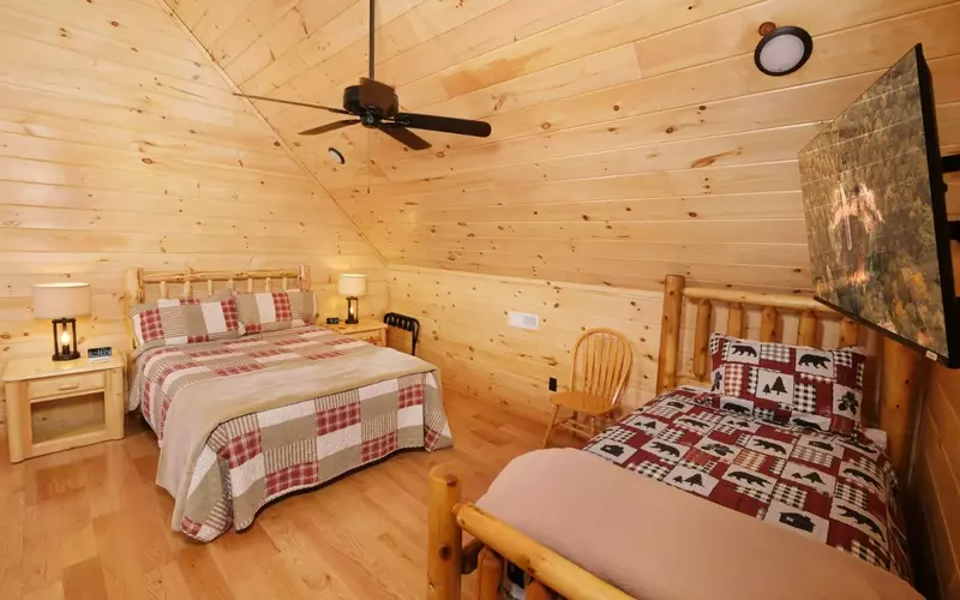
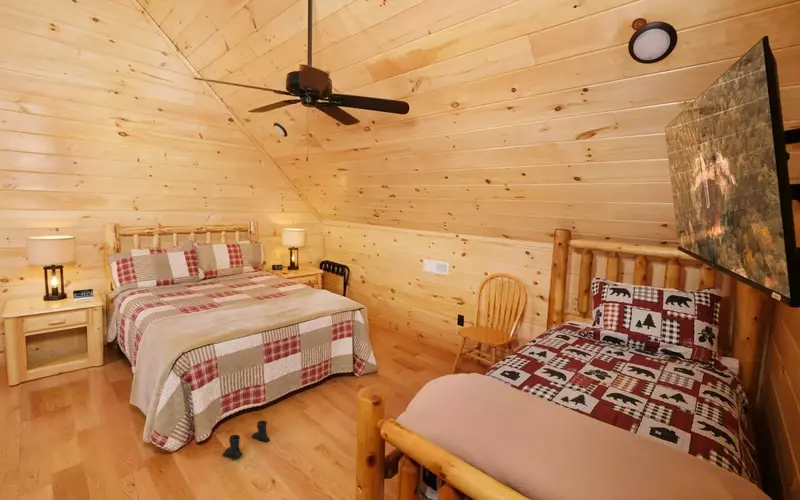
+ boots (251, 436)
